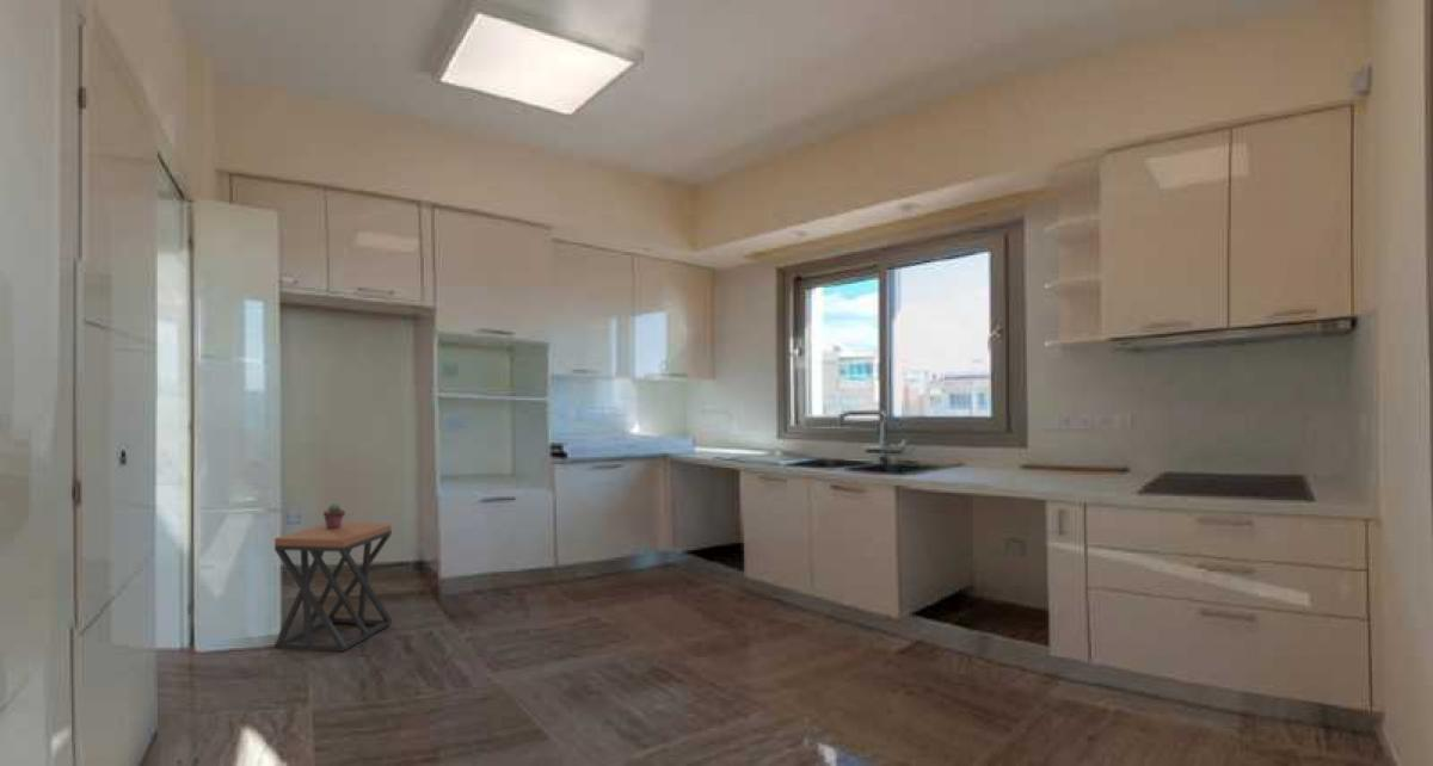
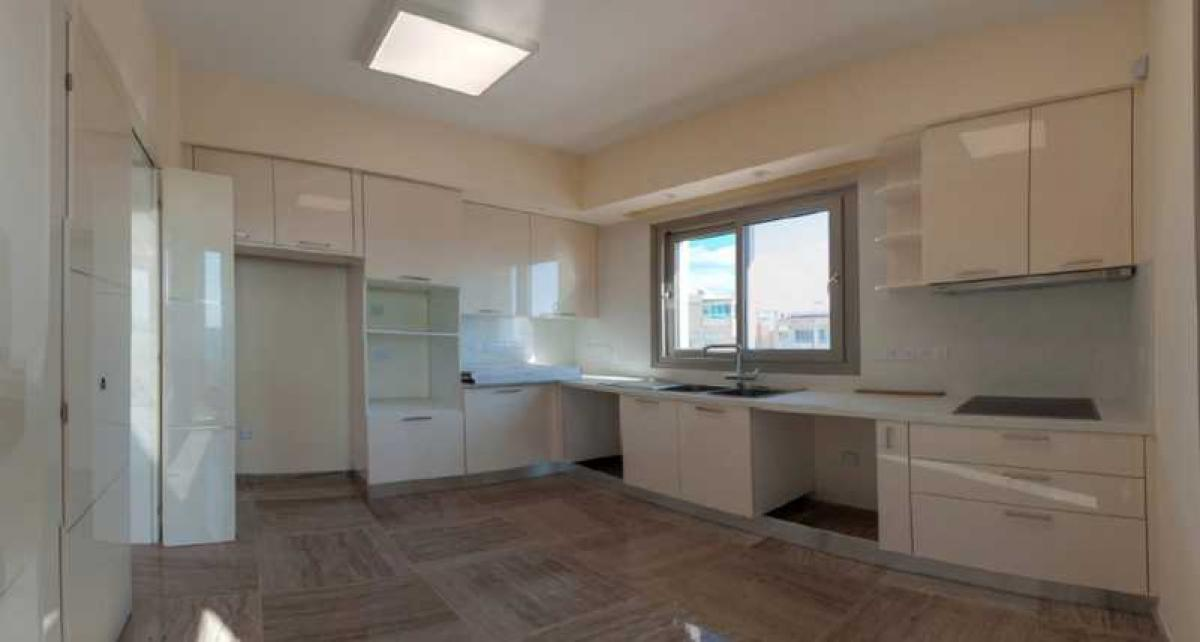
- stool (336, 582)
- potted succulent (333, 515)
